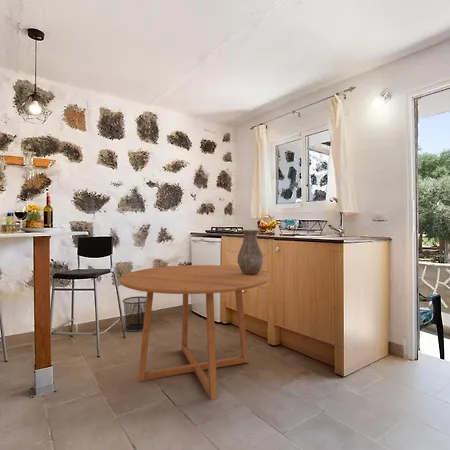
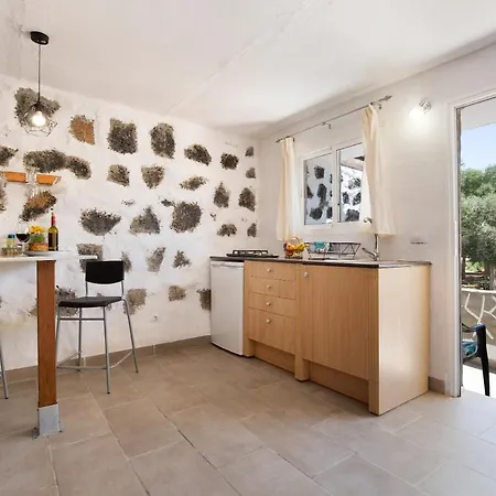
- dining table (187, 322)
- waste bin (136, 313)
- pitcher (250, 251)
